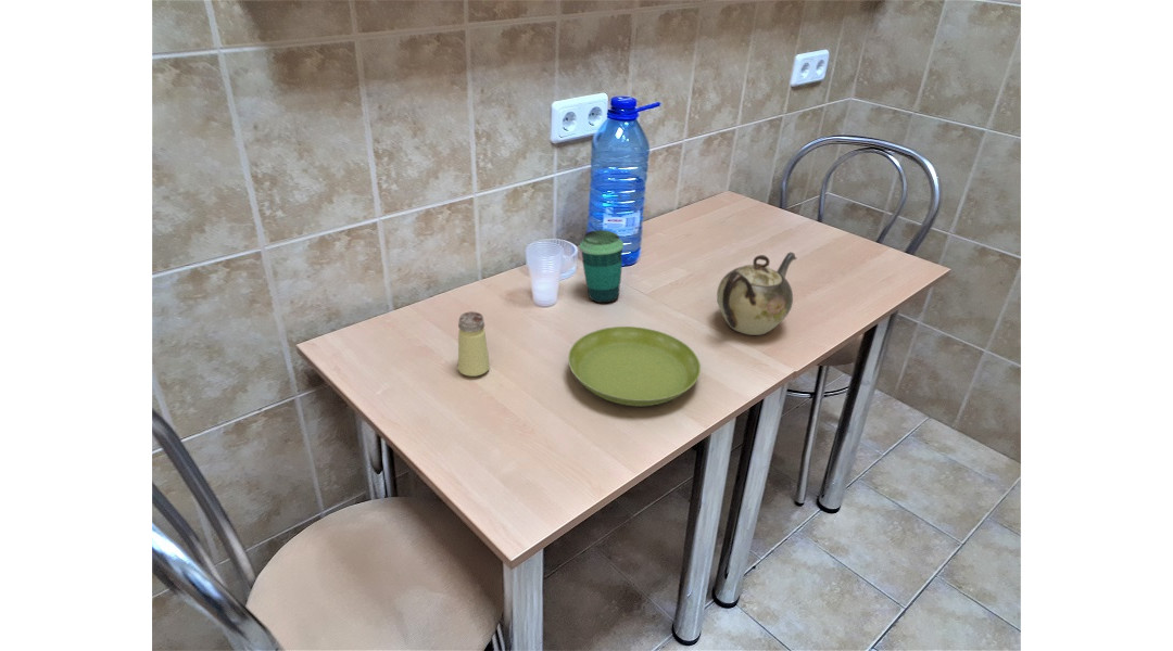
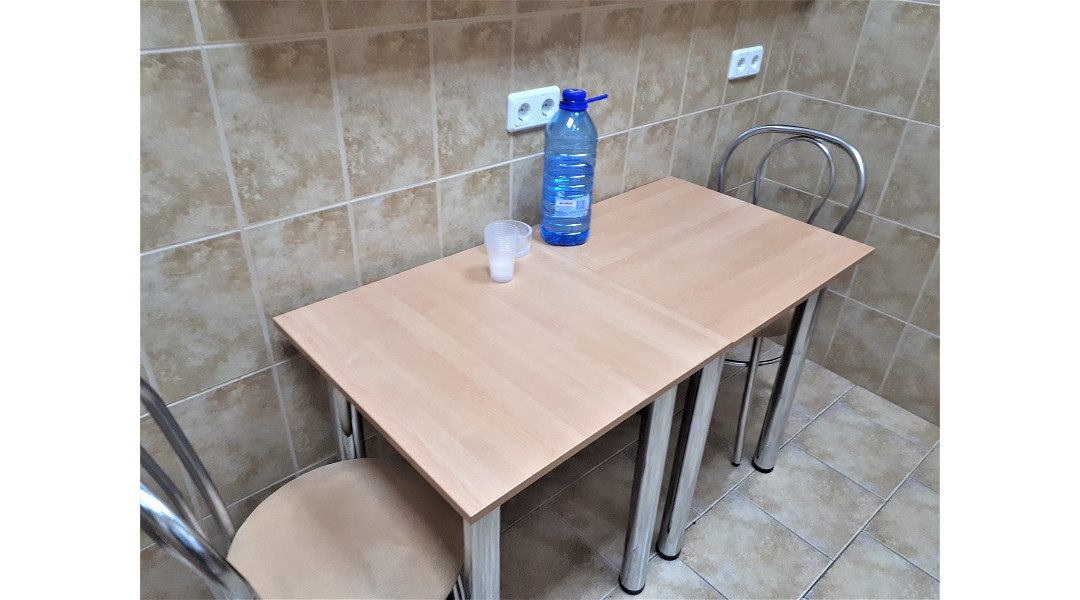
- saltshaker (472, 343)
- teapot (758, 289)
- saucer (633, 368)
- cup (601, 266)
